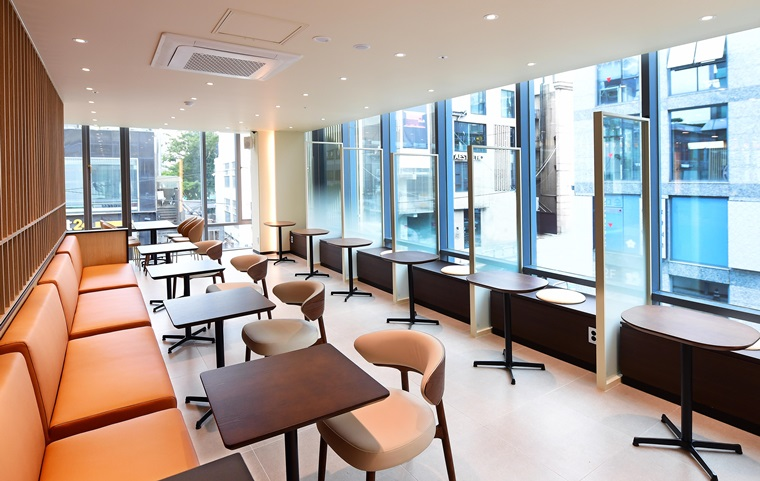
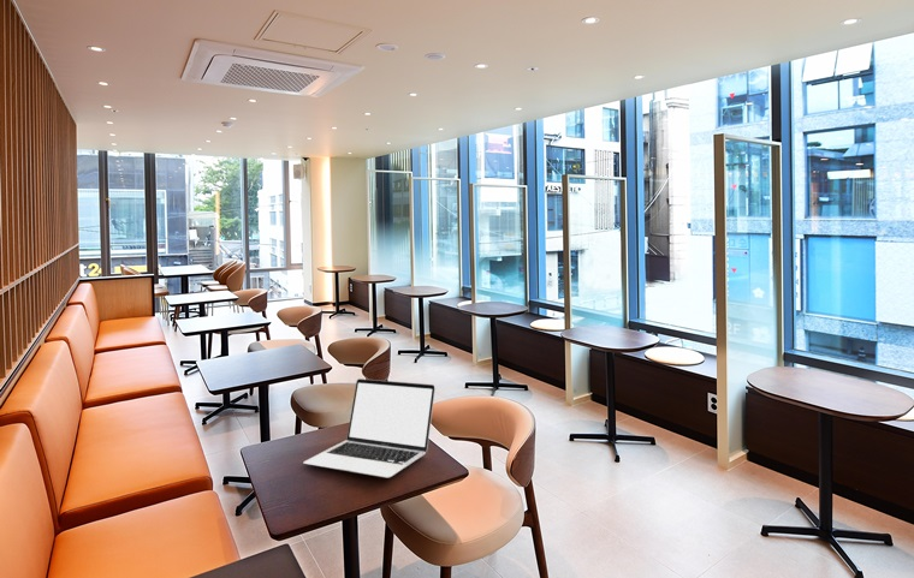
+ laptop (370, 423)
